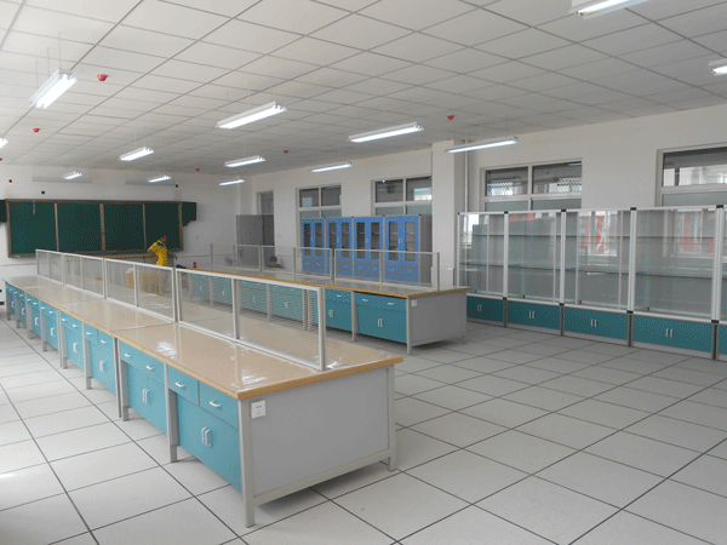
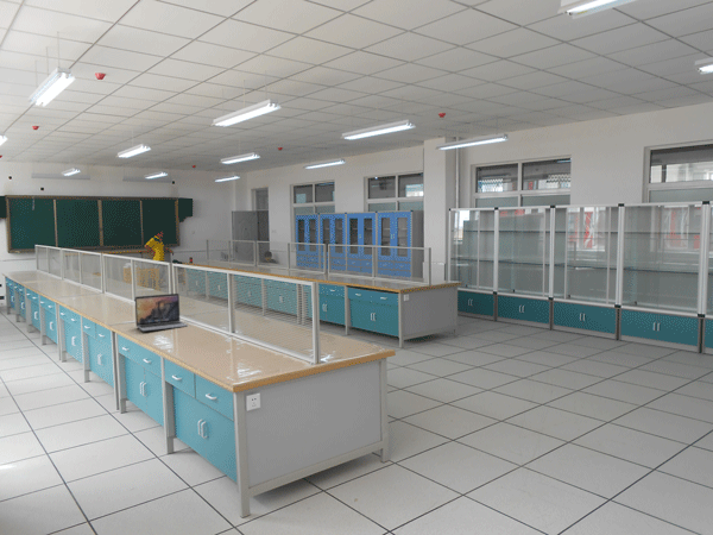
+ laptop (160, 311)
